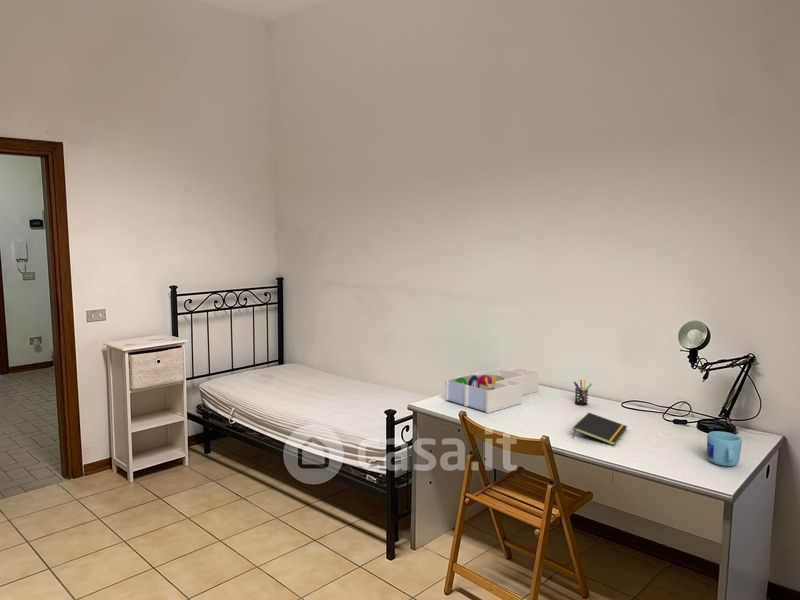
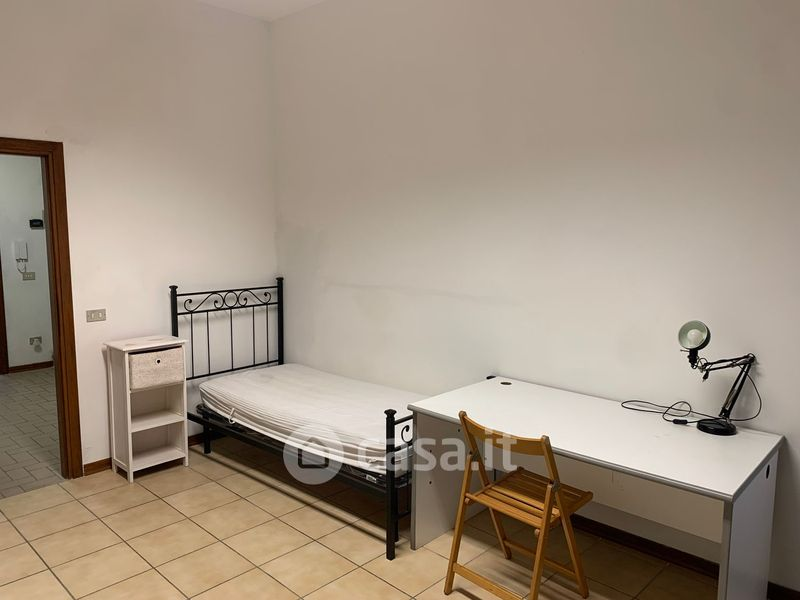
- pen holder (583, 391)
- desk organizer (499, 387)
- mug (724, 451)
- notepad (600, 428)
